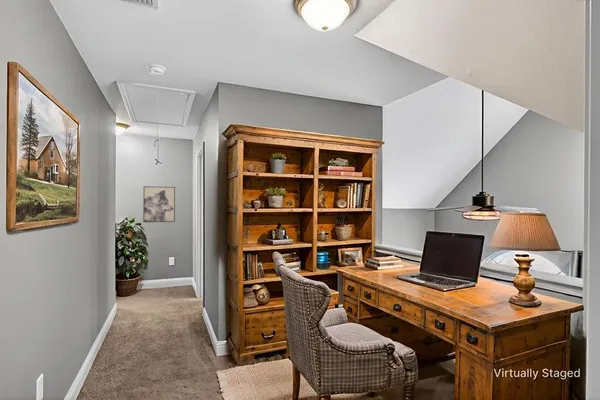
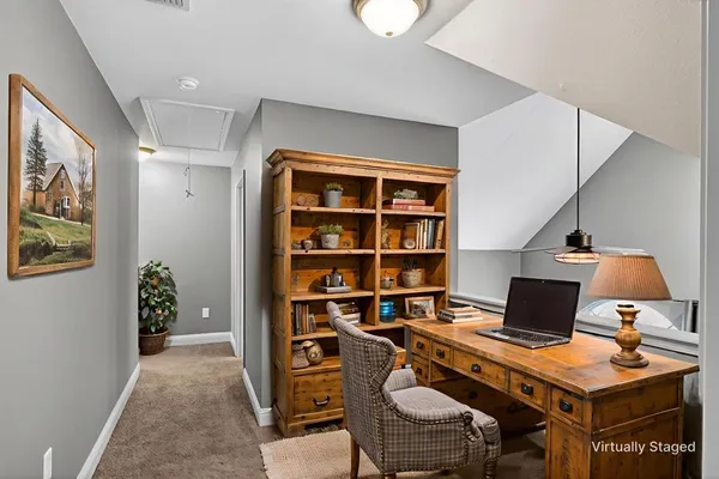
- wall art (159, 204)
